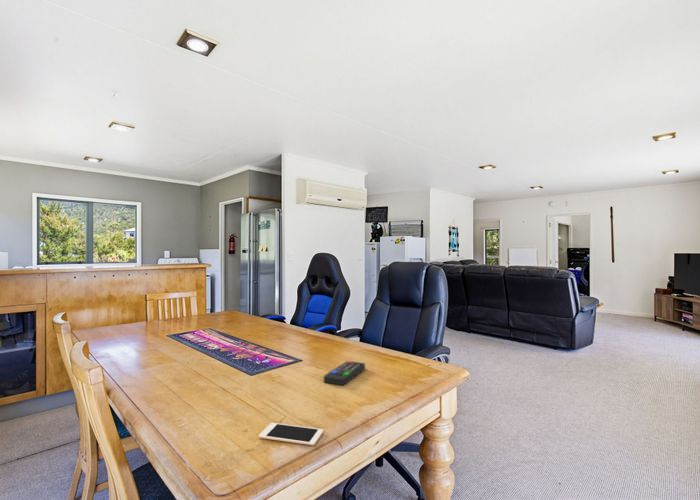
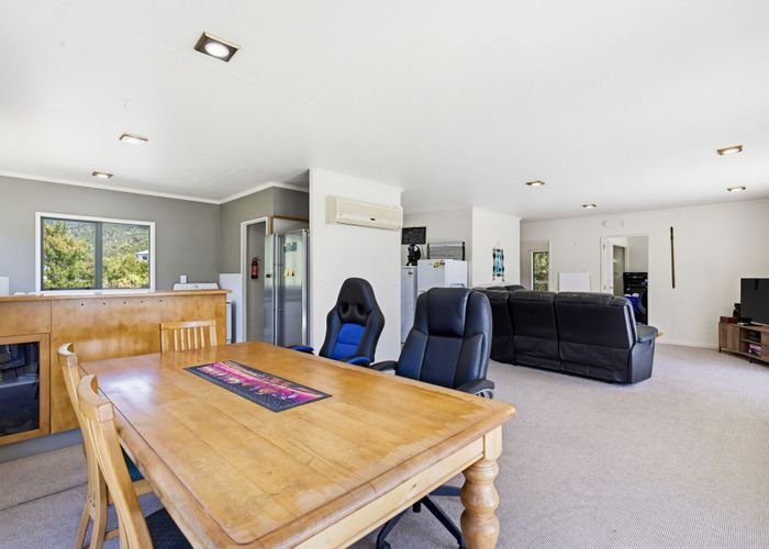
- cell phone (291, 433)
- remote control (345, 371)
